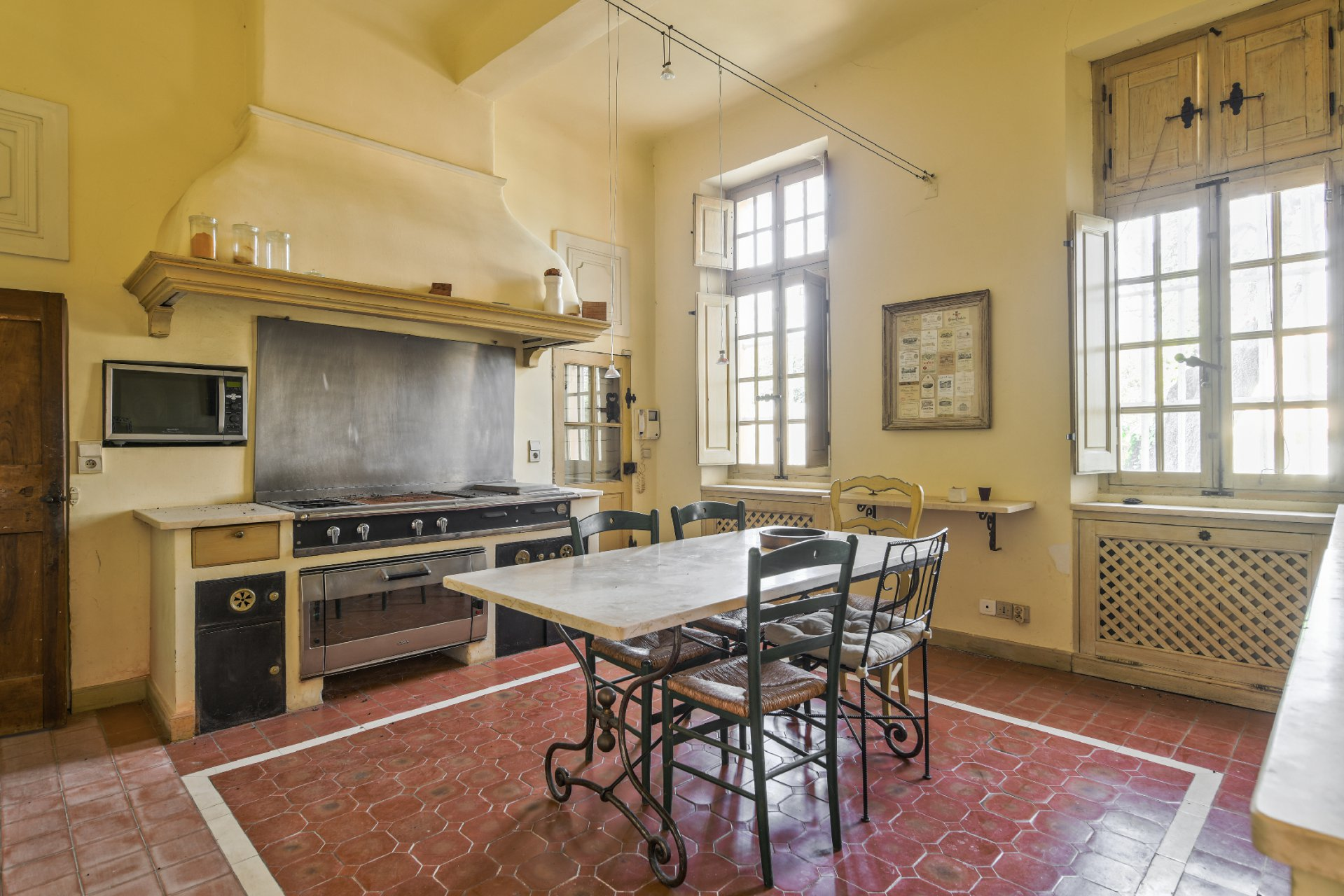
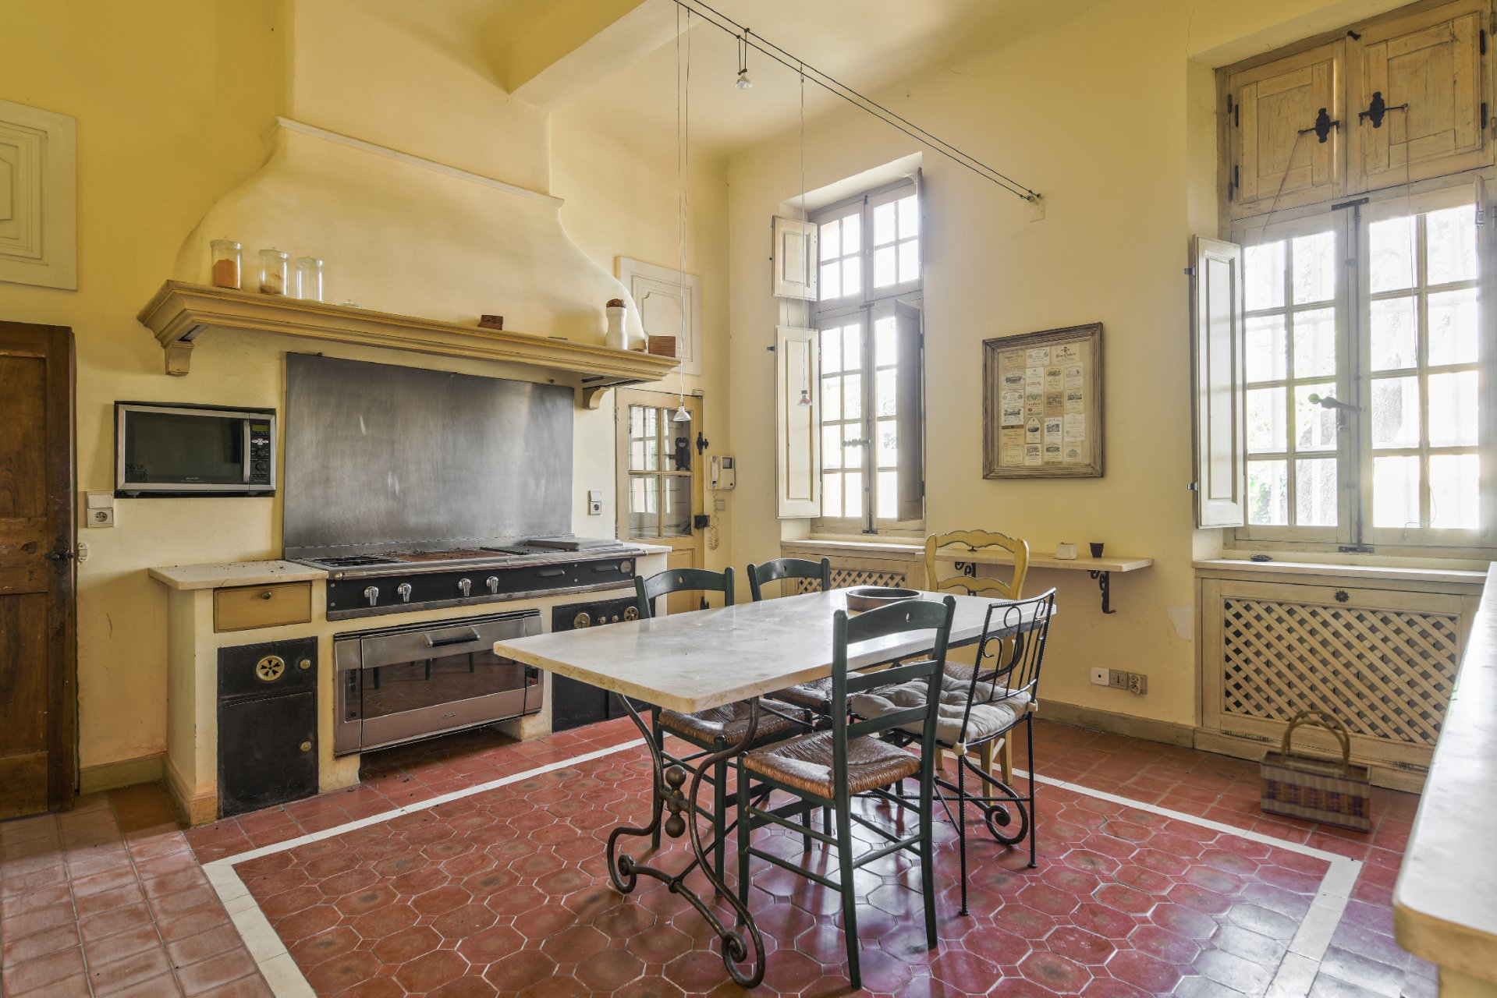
+ basket (1314, 764)
